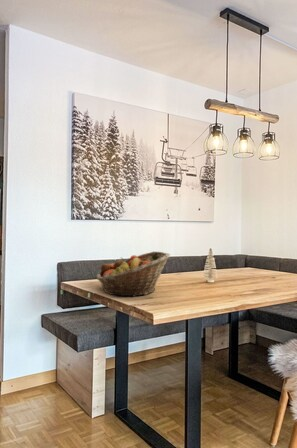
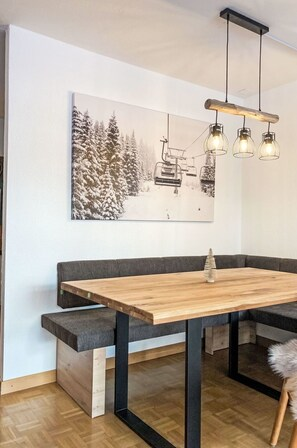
- fruit basket (132, 271)
